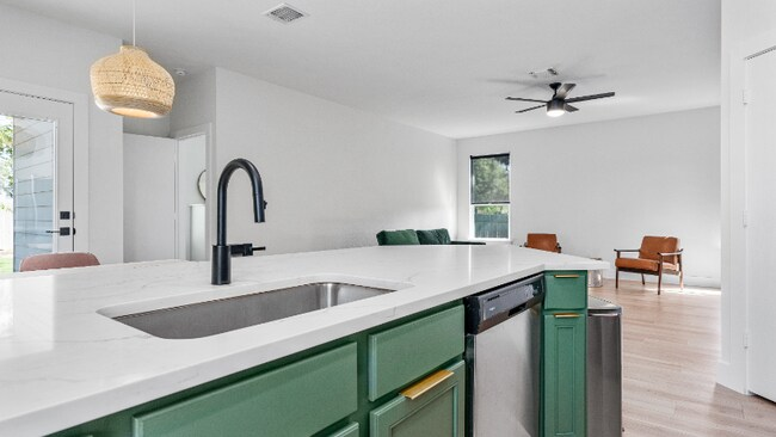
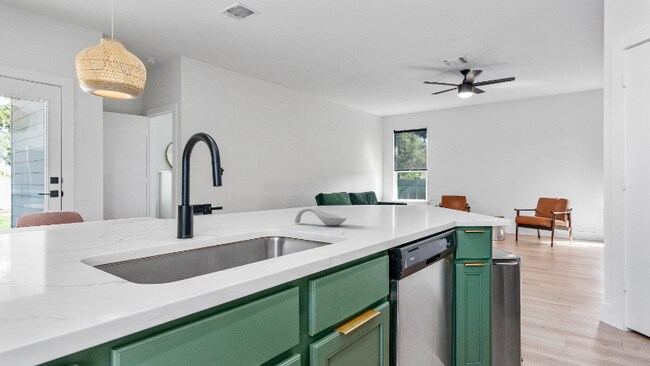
+ spoon rest (320, 216)
